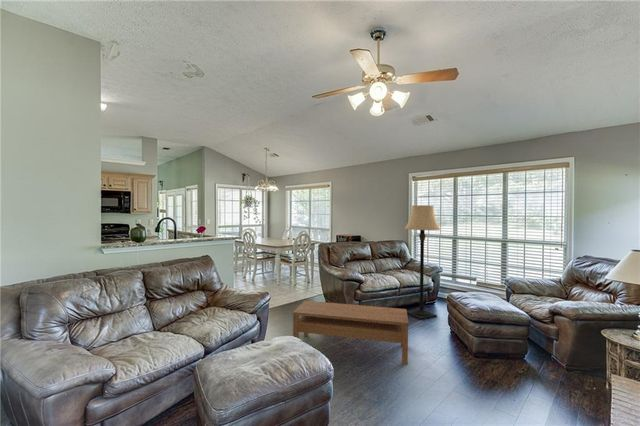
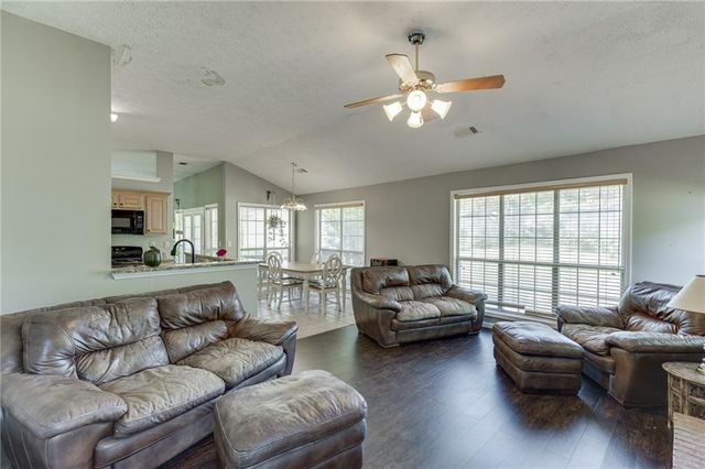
- coffee table (350, 329)
- lamp (422, 260)
